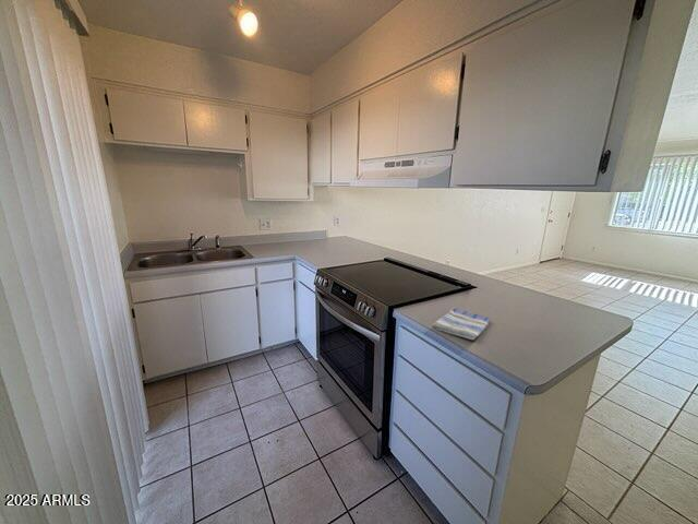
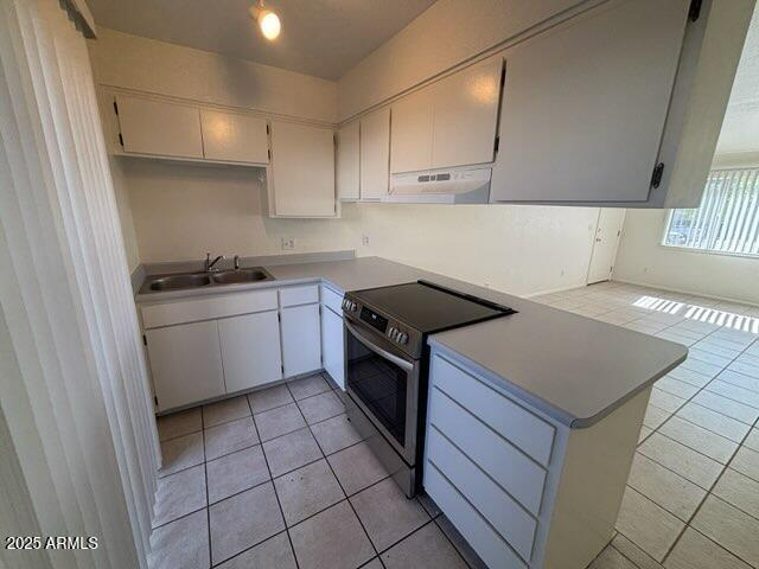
- dish towel (461, 322)
